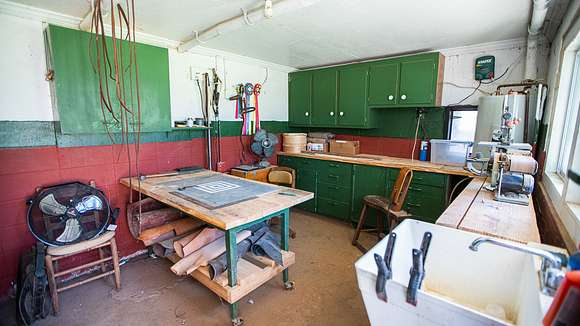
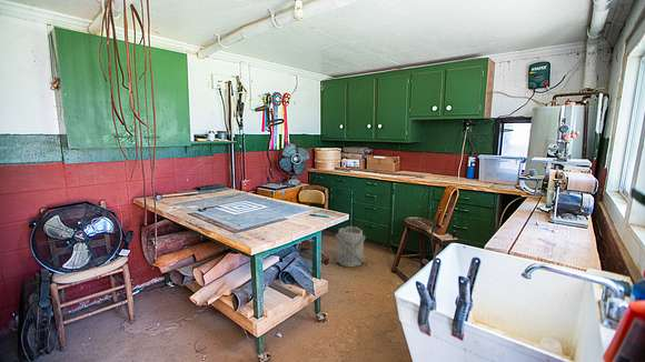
+ bucket (349, 245)
